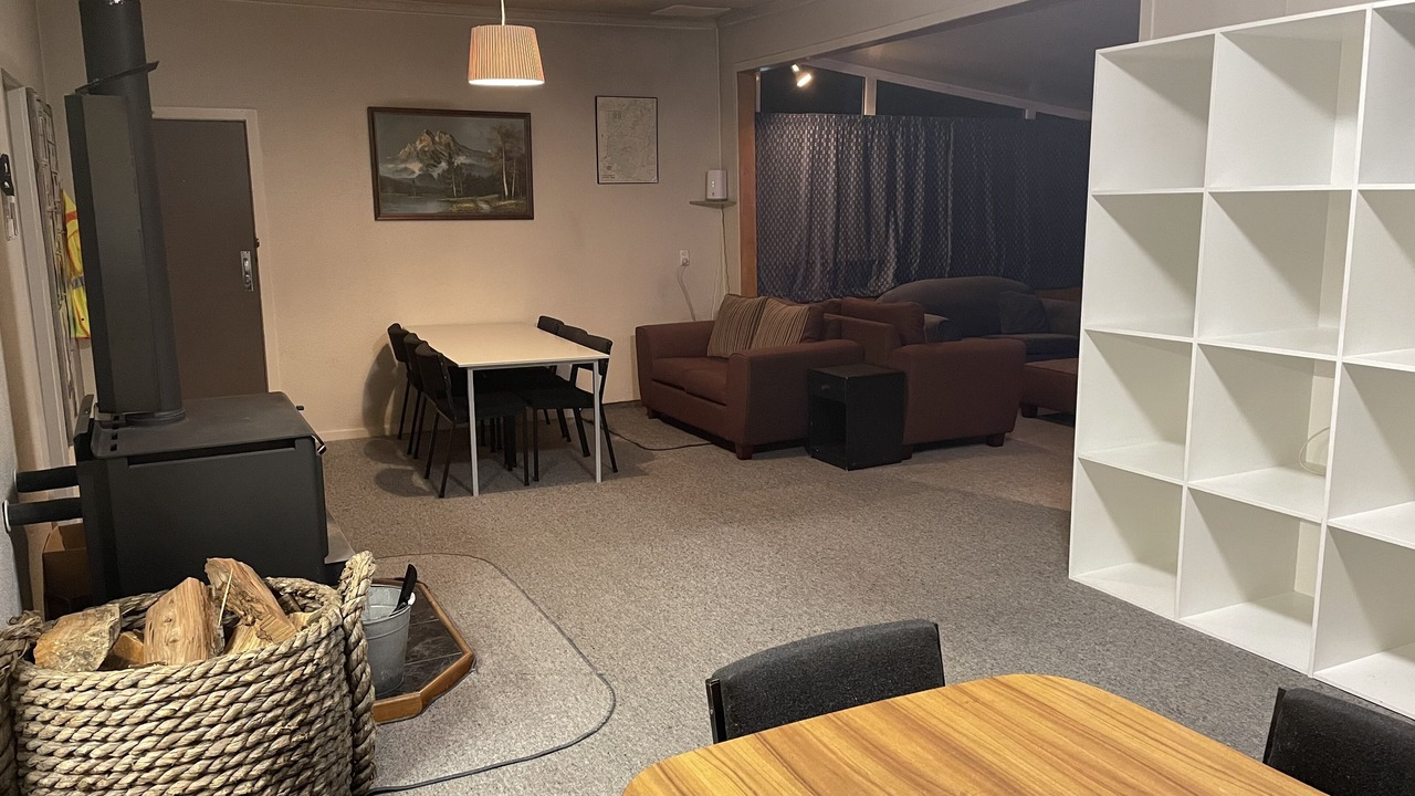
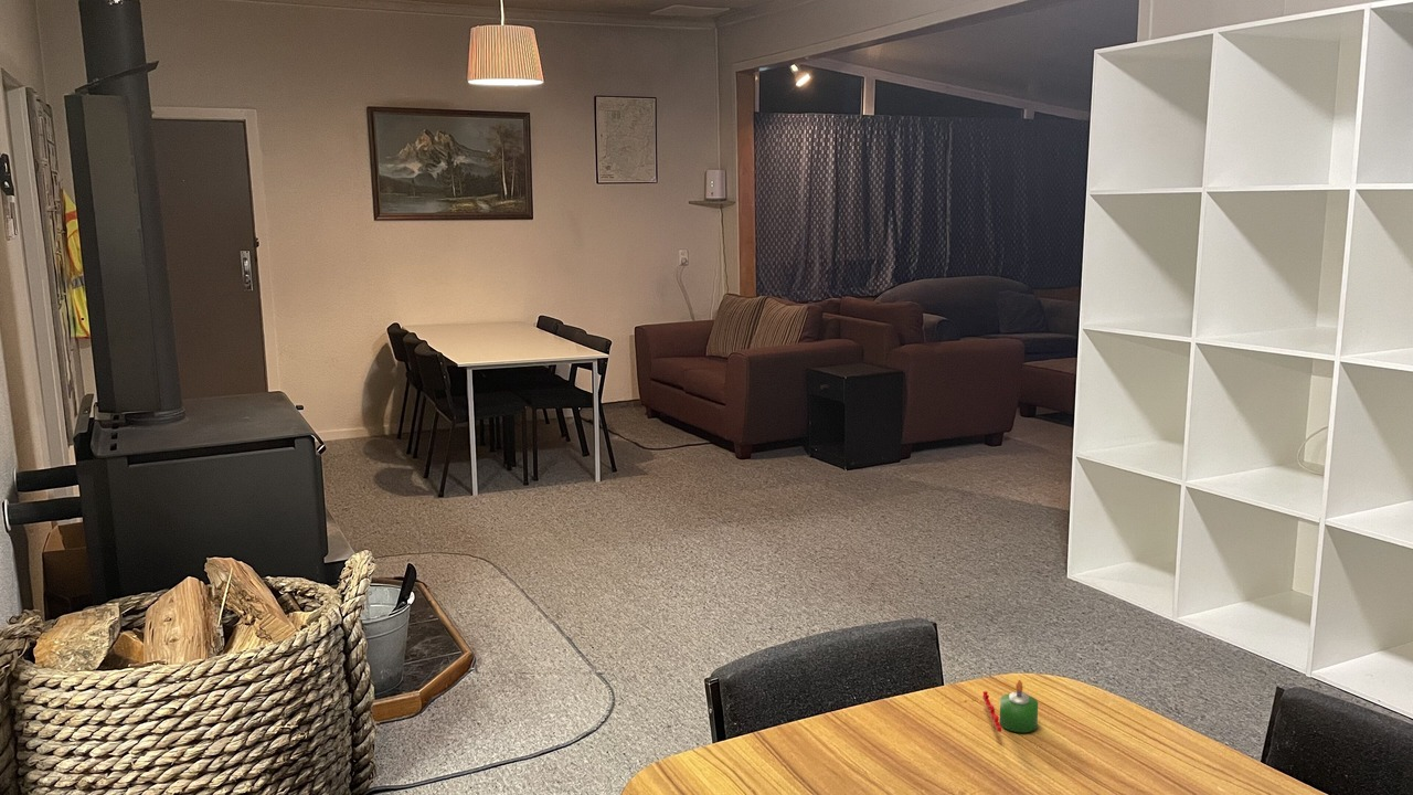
+ candle (1002, 700)
